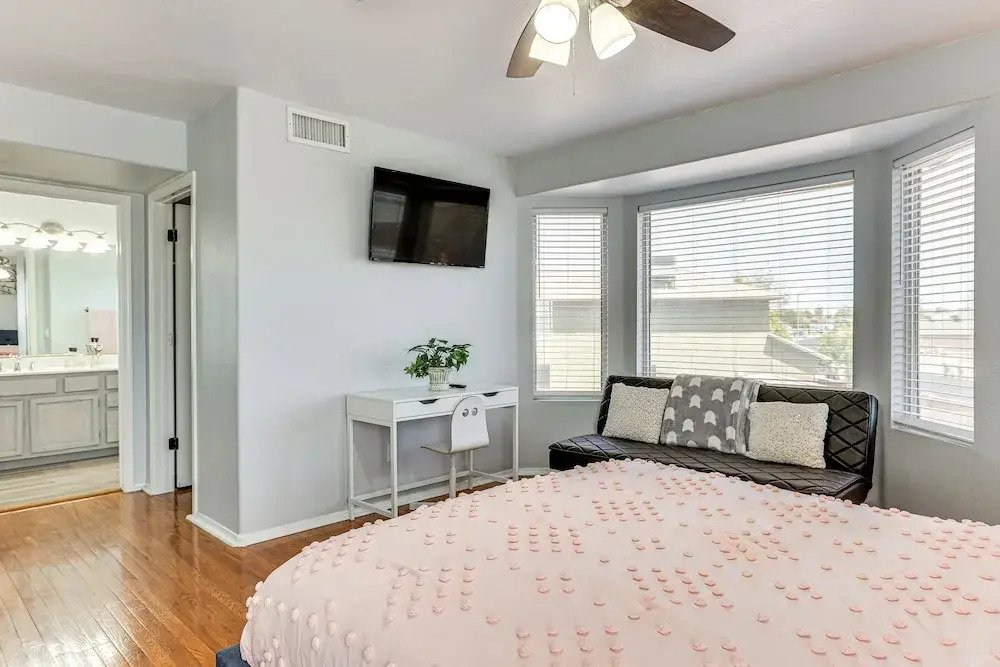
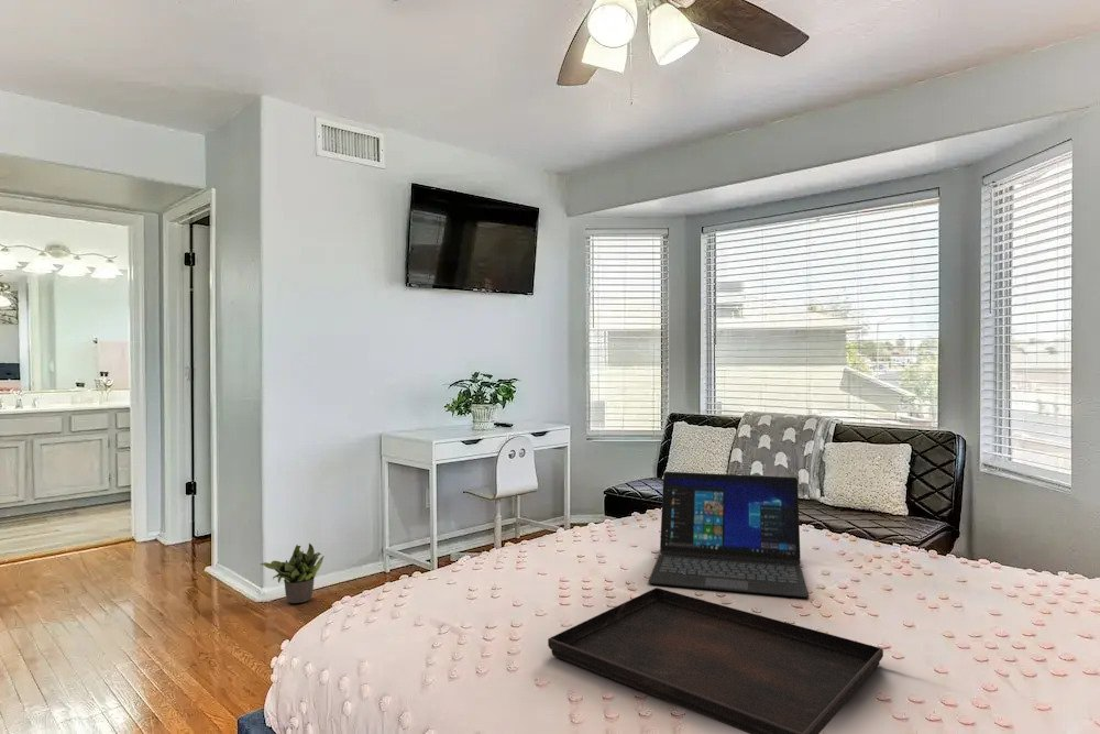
+ laptop (727, 526)
+ serving tray (712, 651)
+ potted plant (292, 572)
